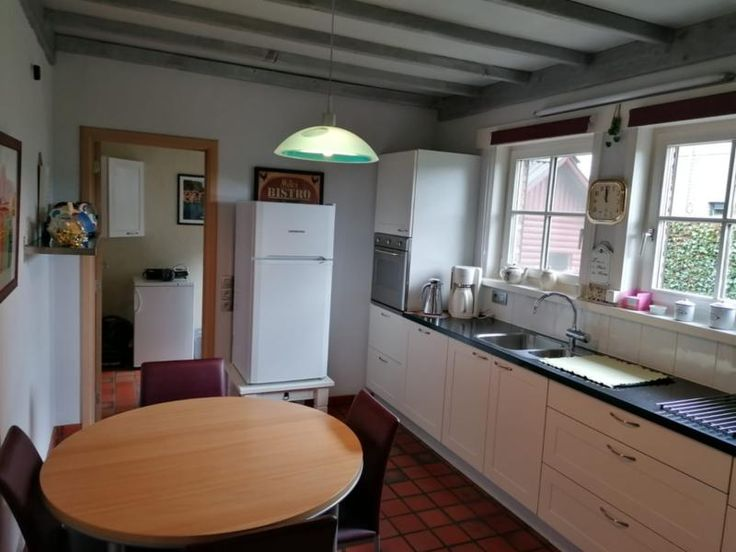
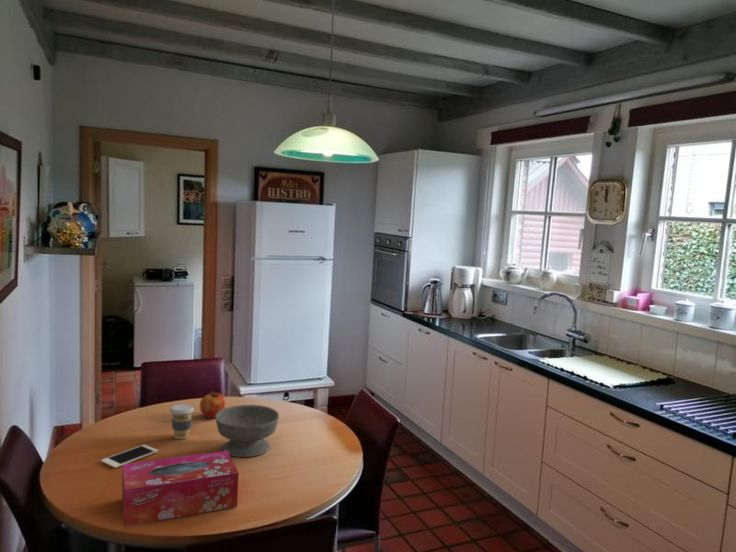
+ cell phone (130, 455)
+ coffee cup (181, 422)
+ tissue box (179, 485)
+ bowl (247, 431)
+ fruit (212, 404)
